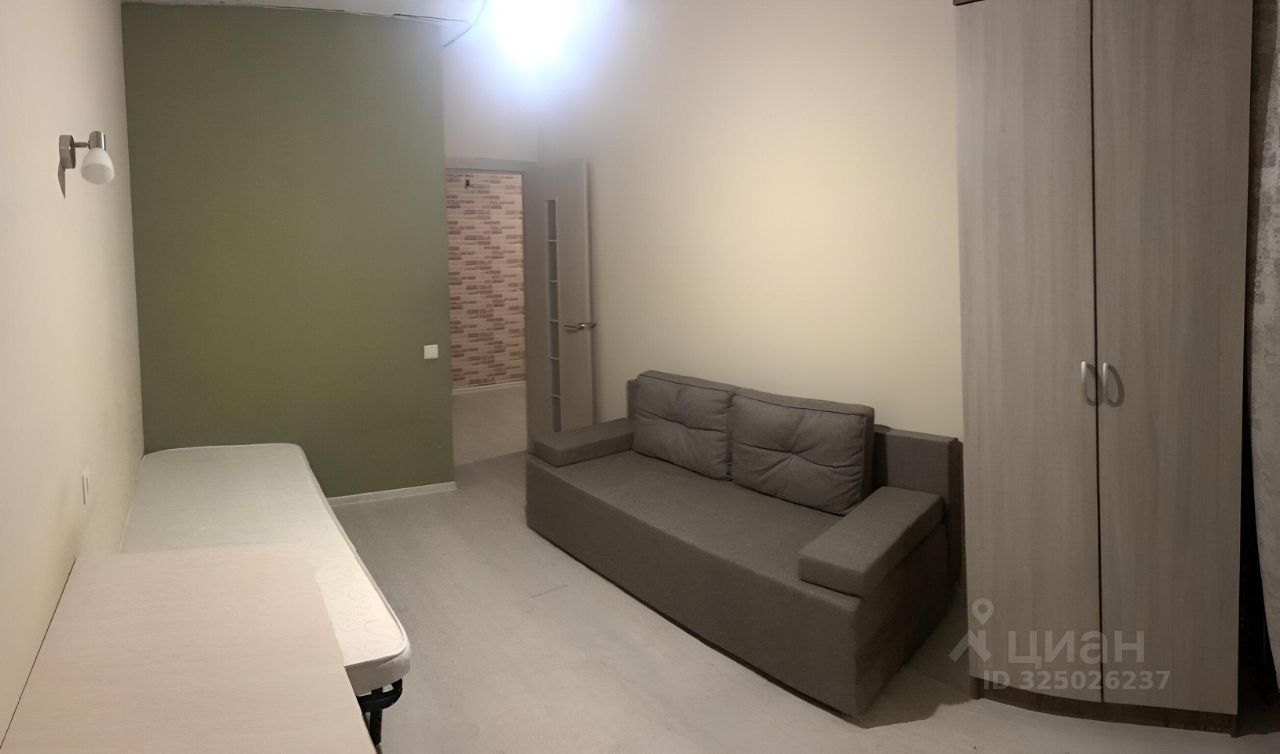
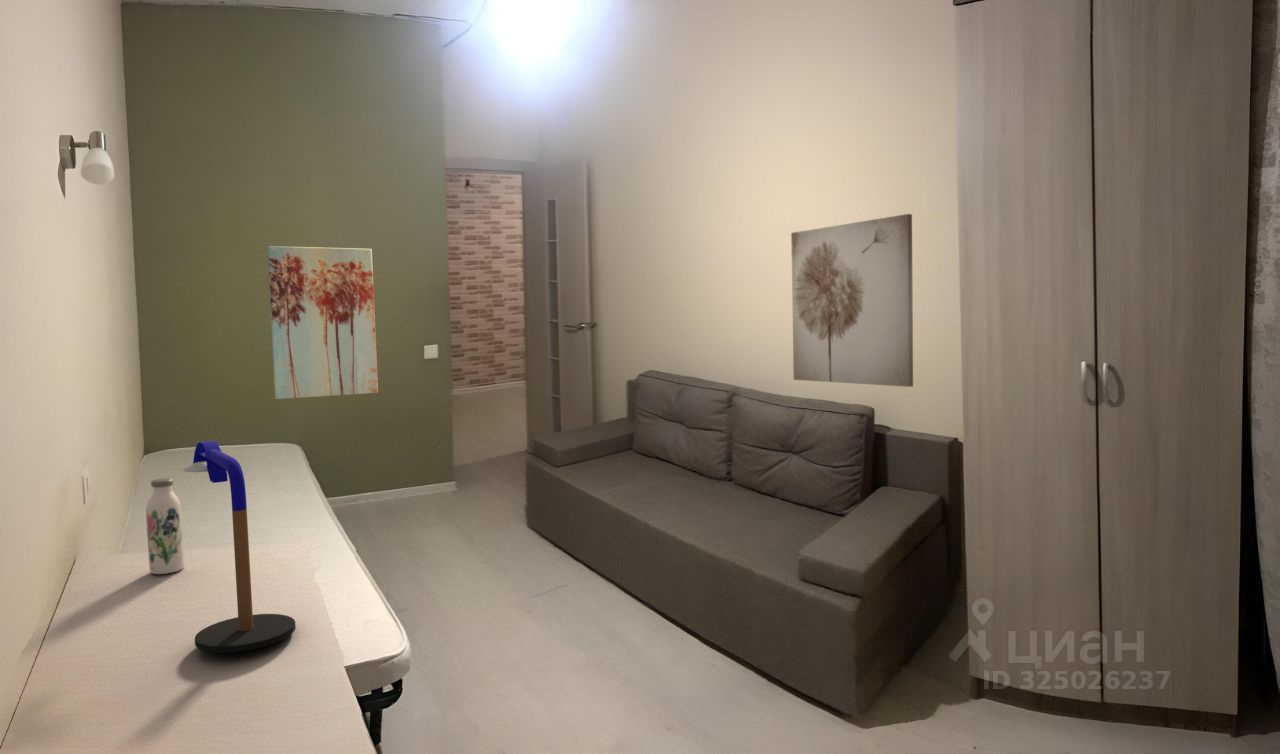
+ desk lamp (233, 531)
+ wall art (324, 322)
+ wall art (847, 304)
+ water bottle (164, 524)
